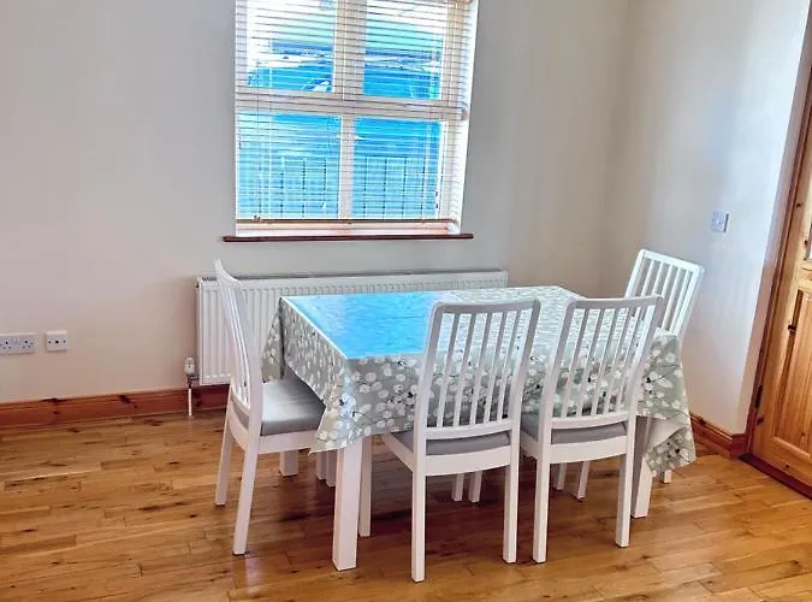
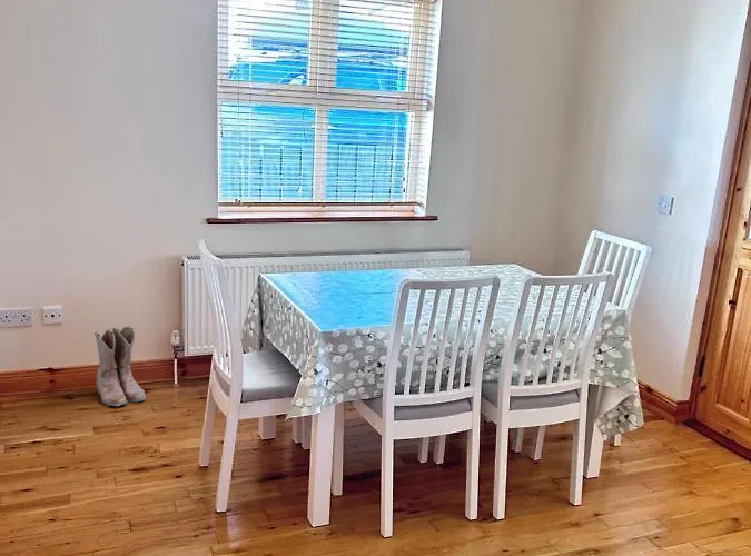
+ boots (120, 363)
